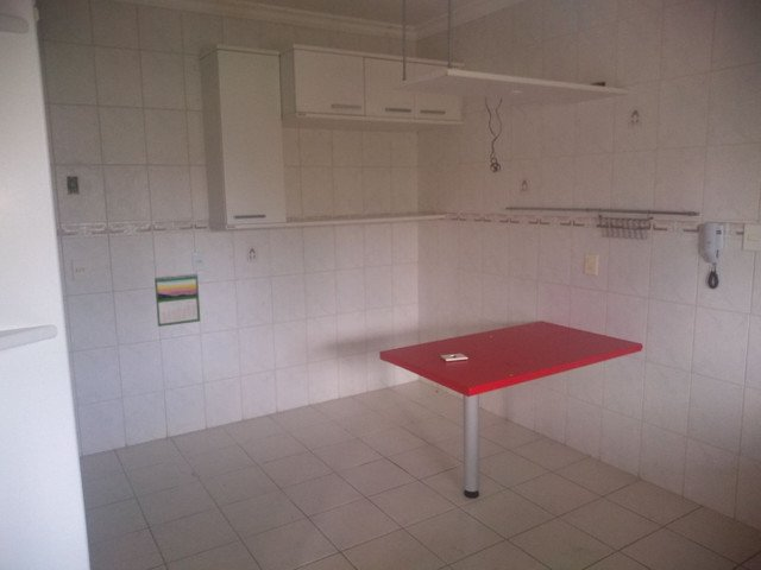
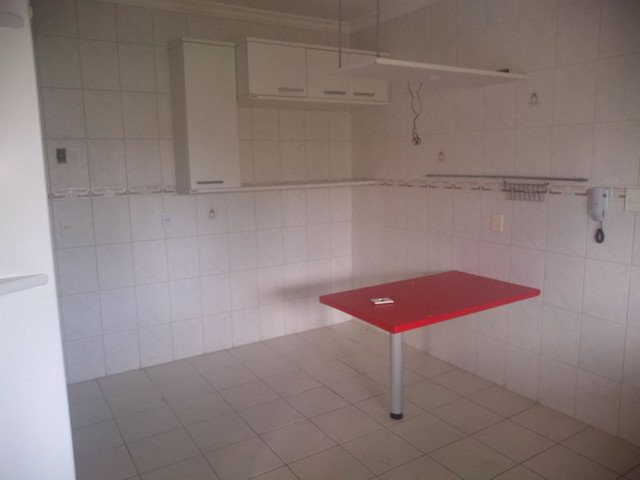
- calendar (177, 298)
